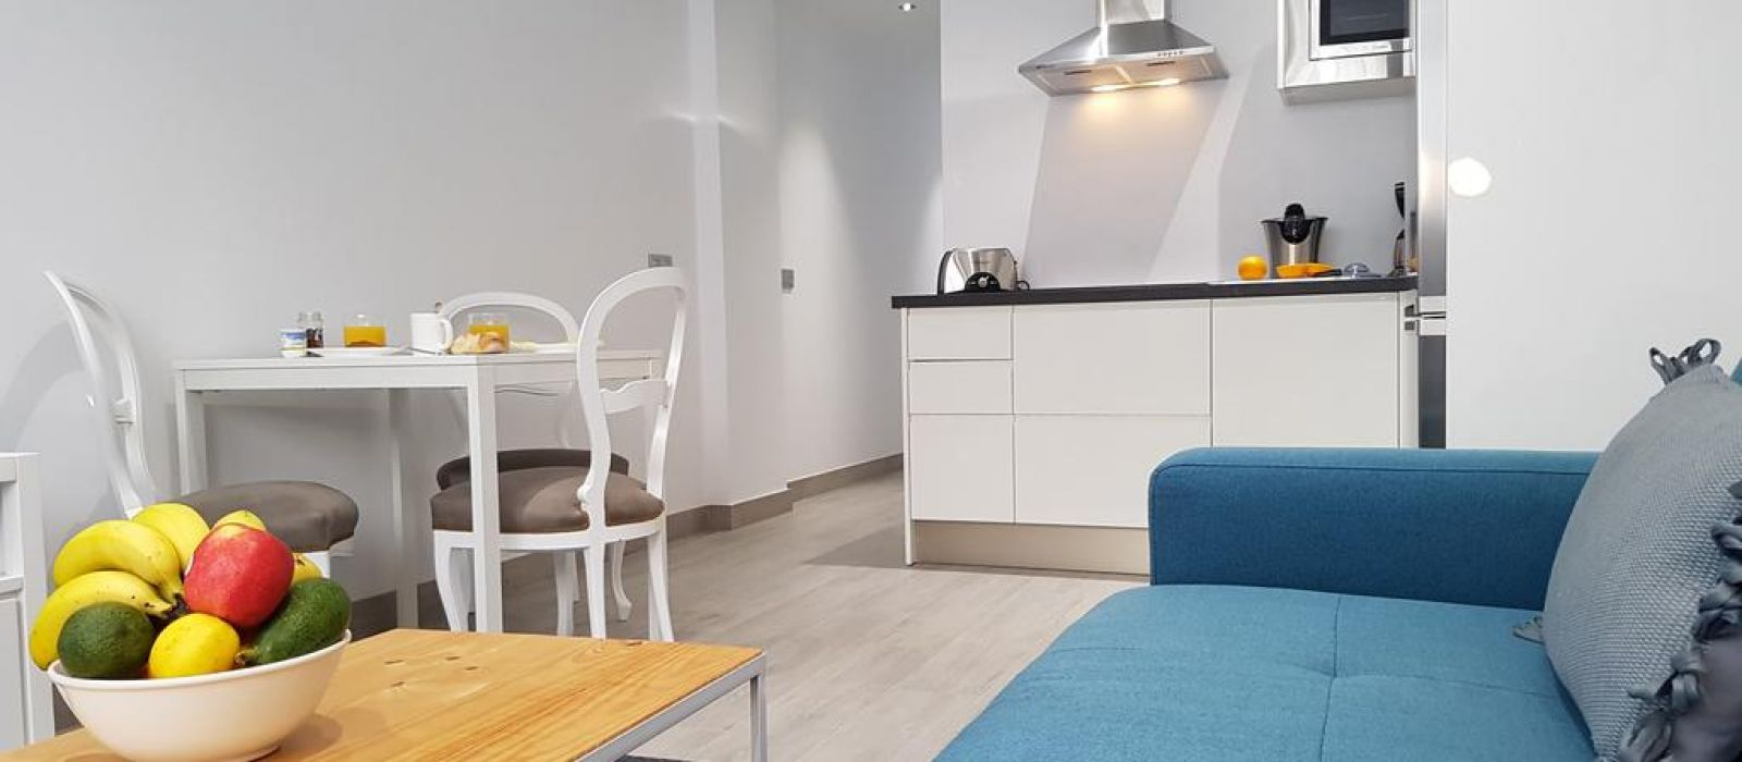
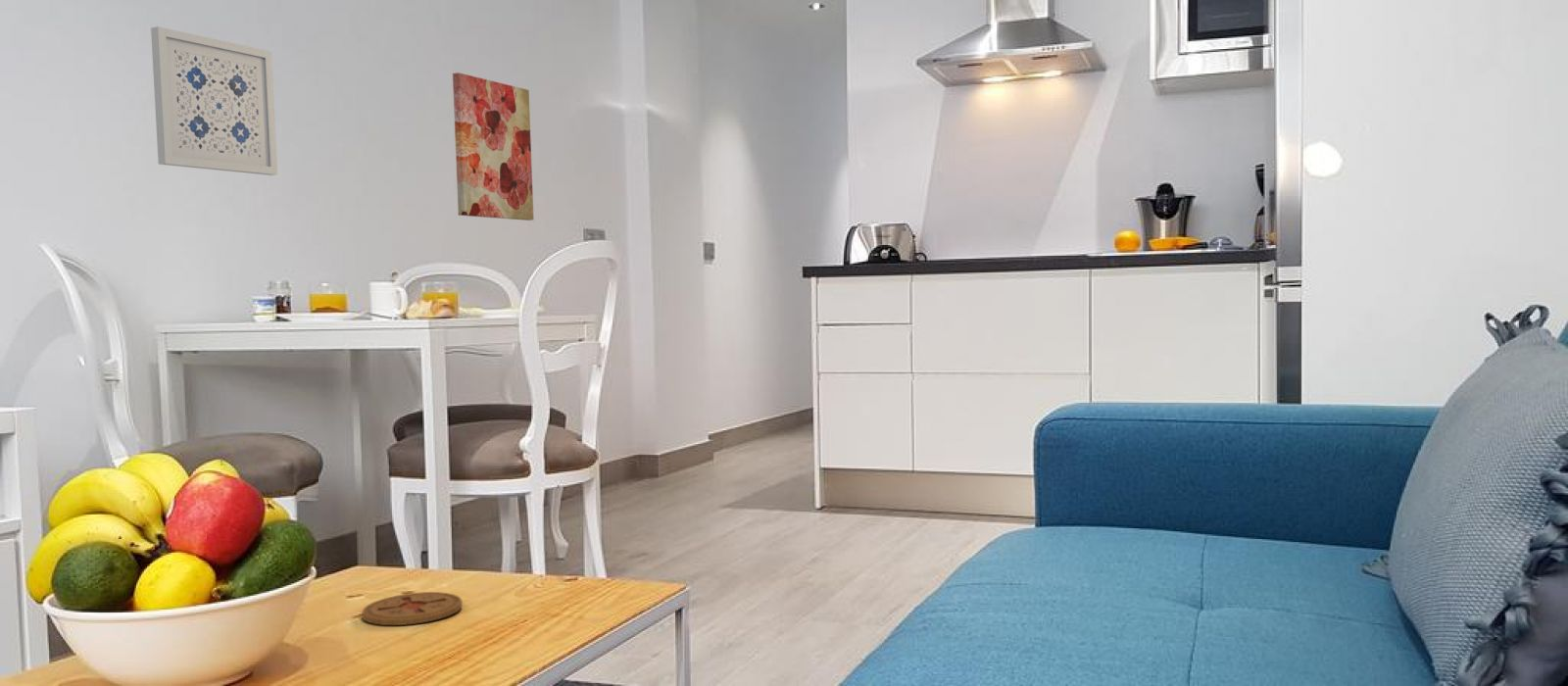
+ coaster (413, 608)
+ wall art (218, 105)
+ wall art (495, 150)
